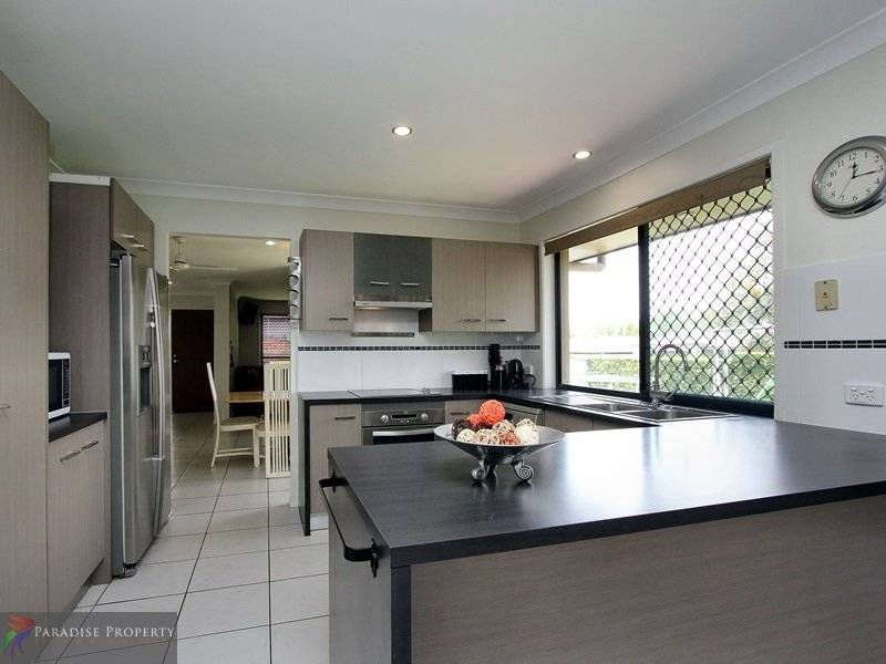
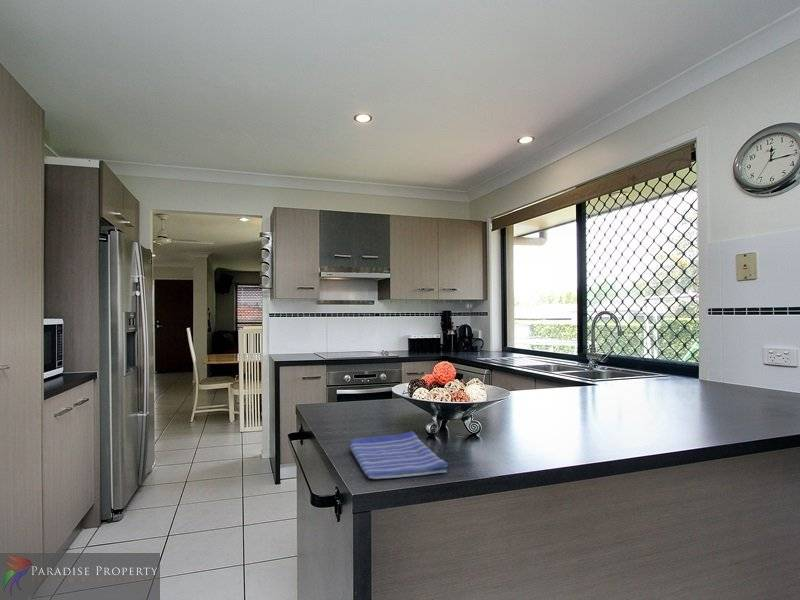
+ dish towel (394, 452)
